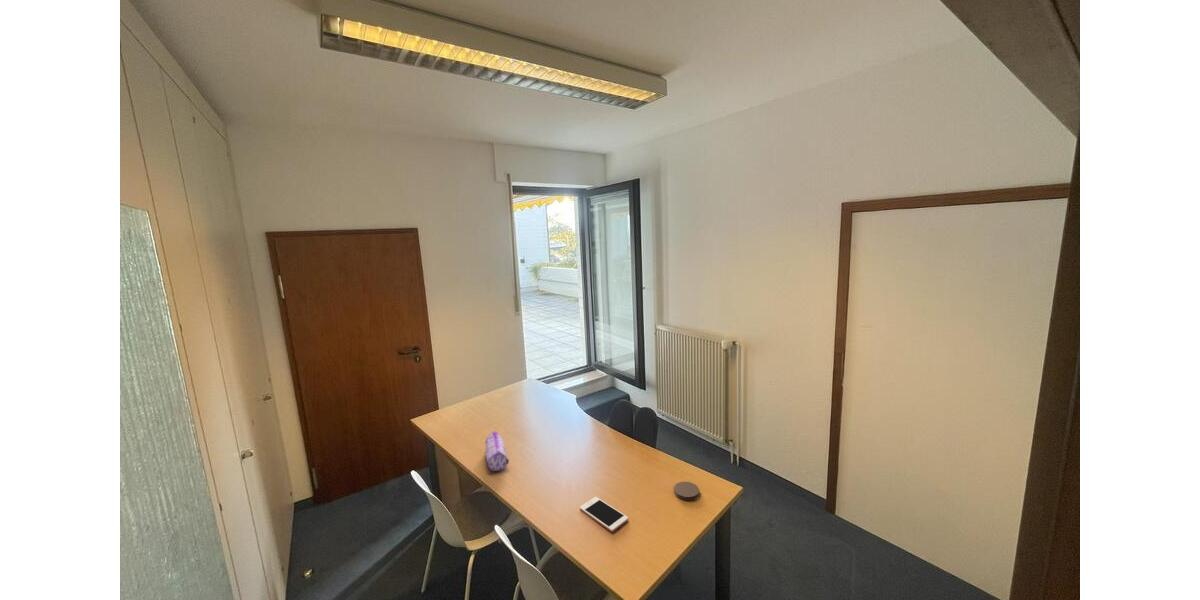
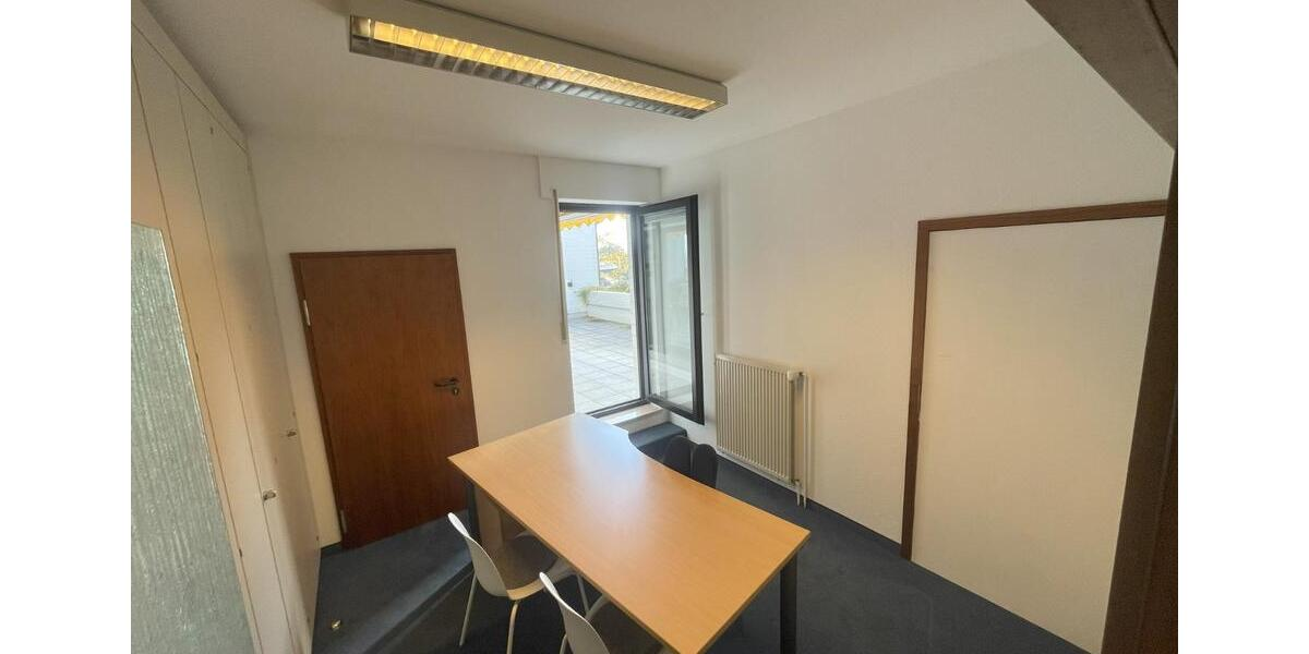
- coaster (686, 490)
- cell phone (603, 513)
- pencil case (495, 450)
